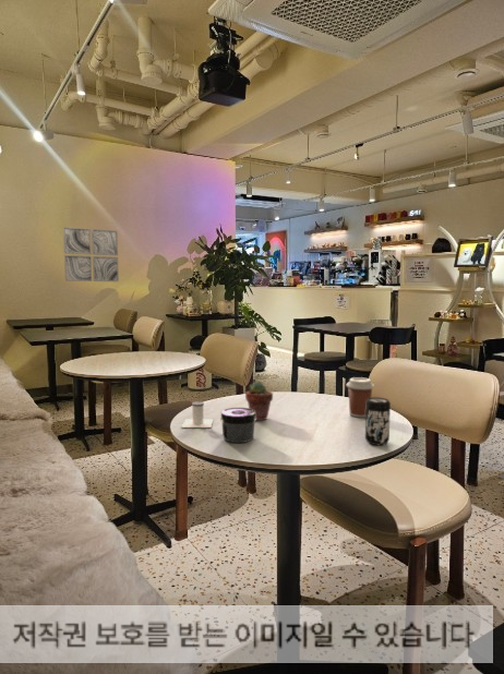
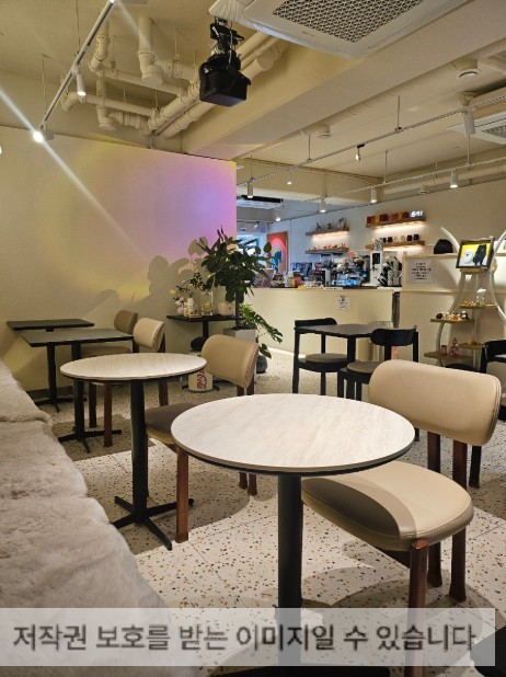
- beverage can (377, 421)
- coffee cup (359, 397)
- salt shaker (197, 412)
- potted succulent (259, 399)
- jar (238, 424)
- wall art (93, 254)
